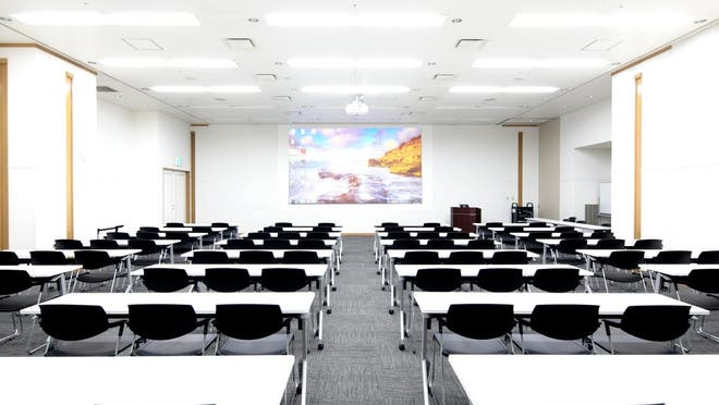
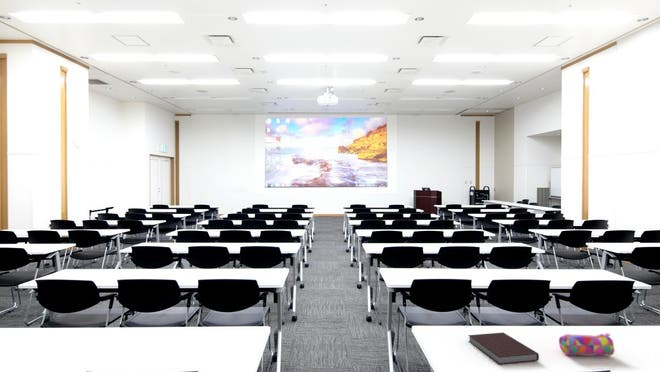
+ pencil case (586, 344)
+ notebook (501, 347)
